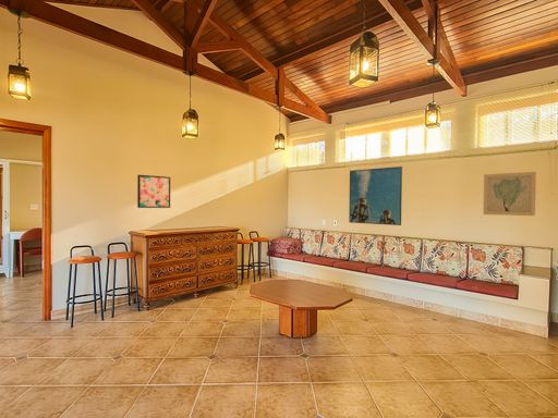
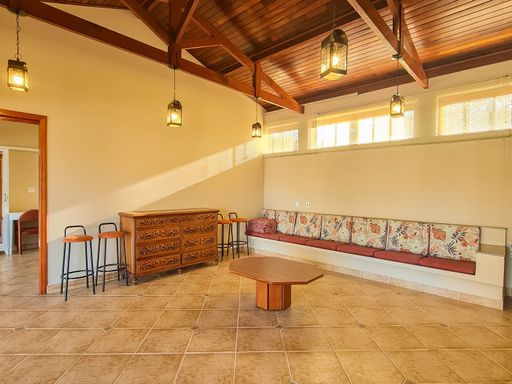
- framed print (374, 196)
- wall art (508, 194)
- wall art (154, 192)
